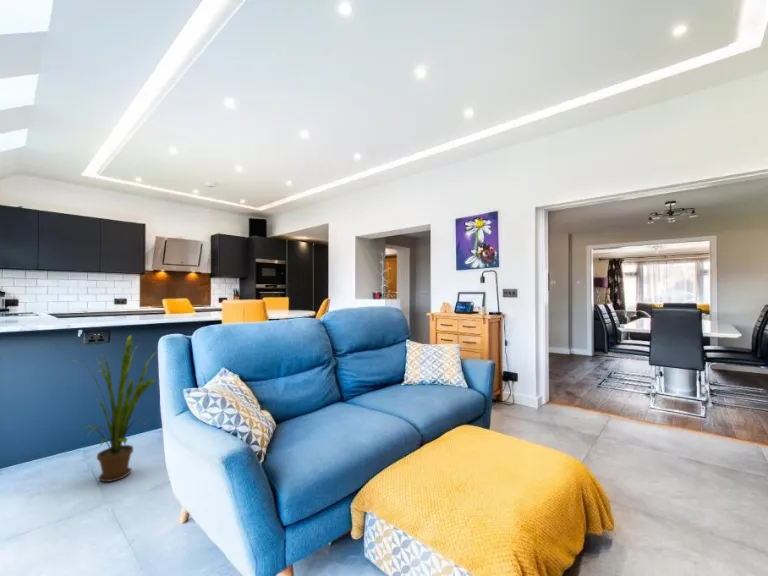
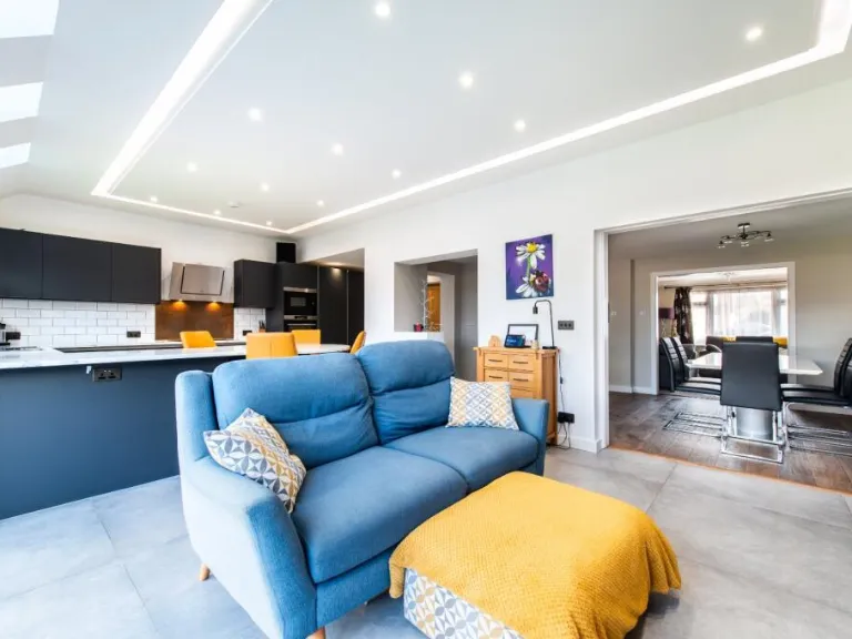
- house plant (114, 406)
